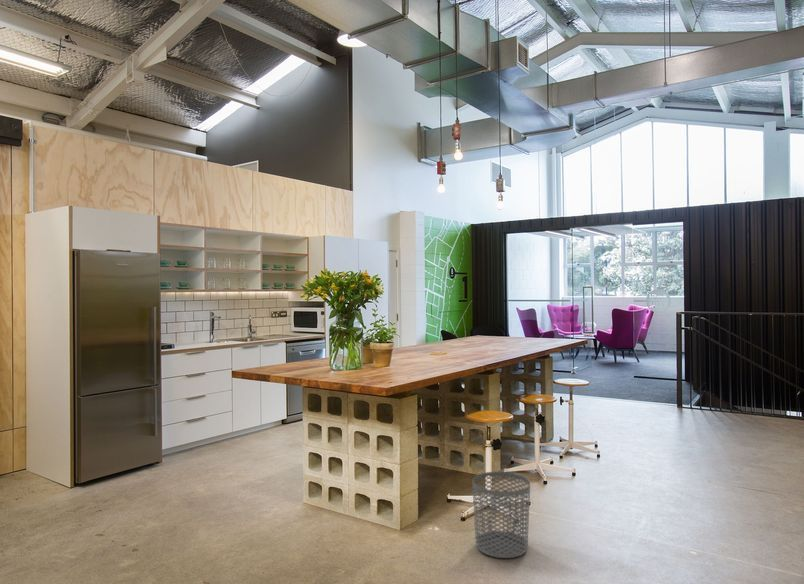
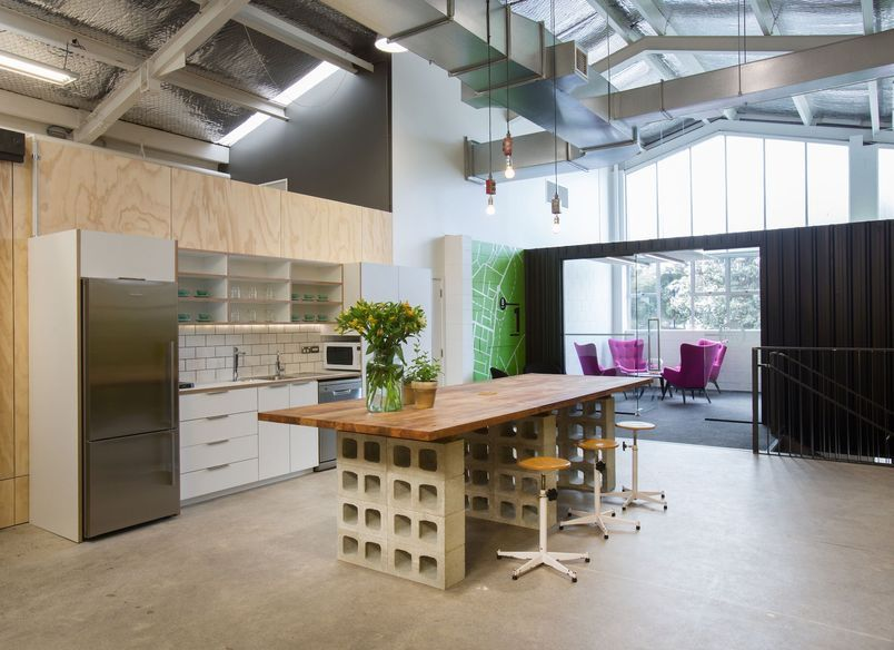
- waste bin (501, 514)
